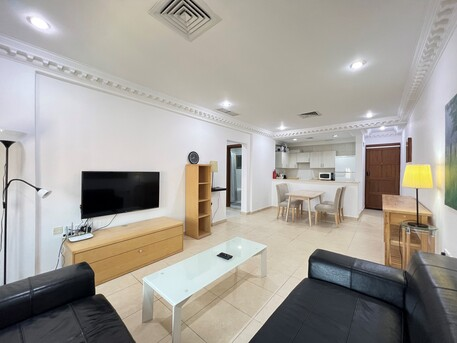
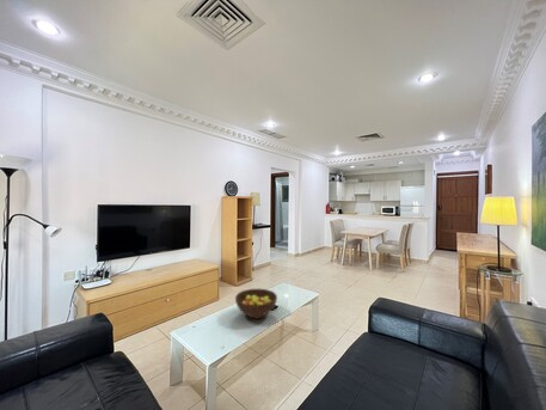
+ fruit bowl (256, 305)
